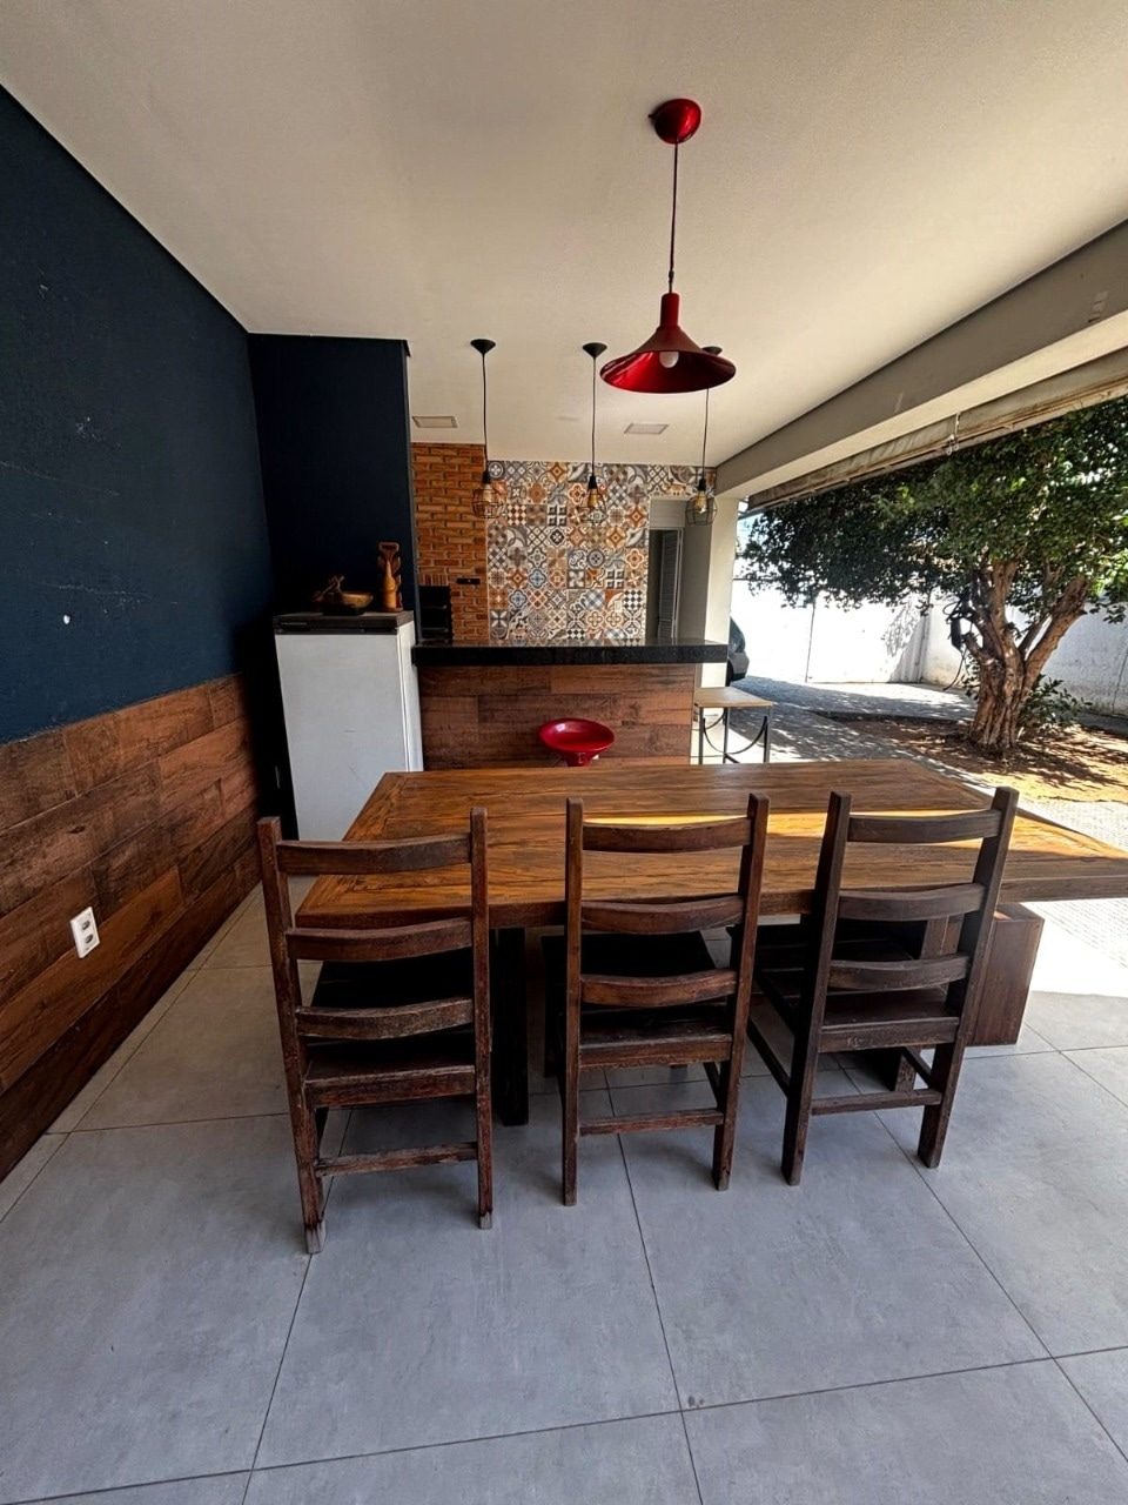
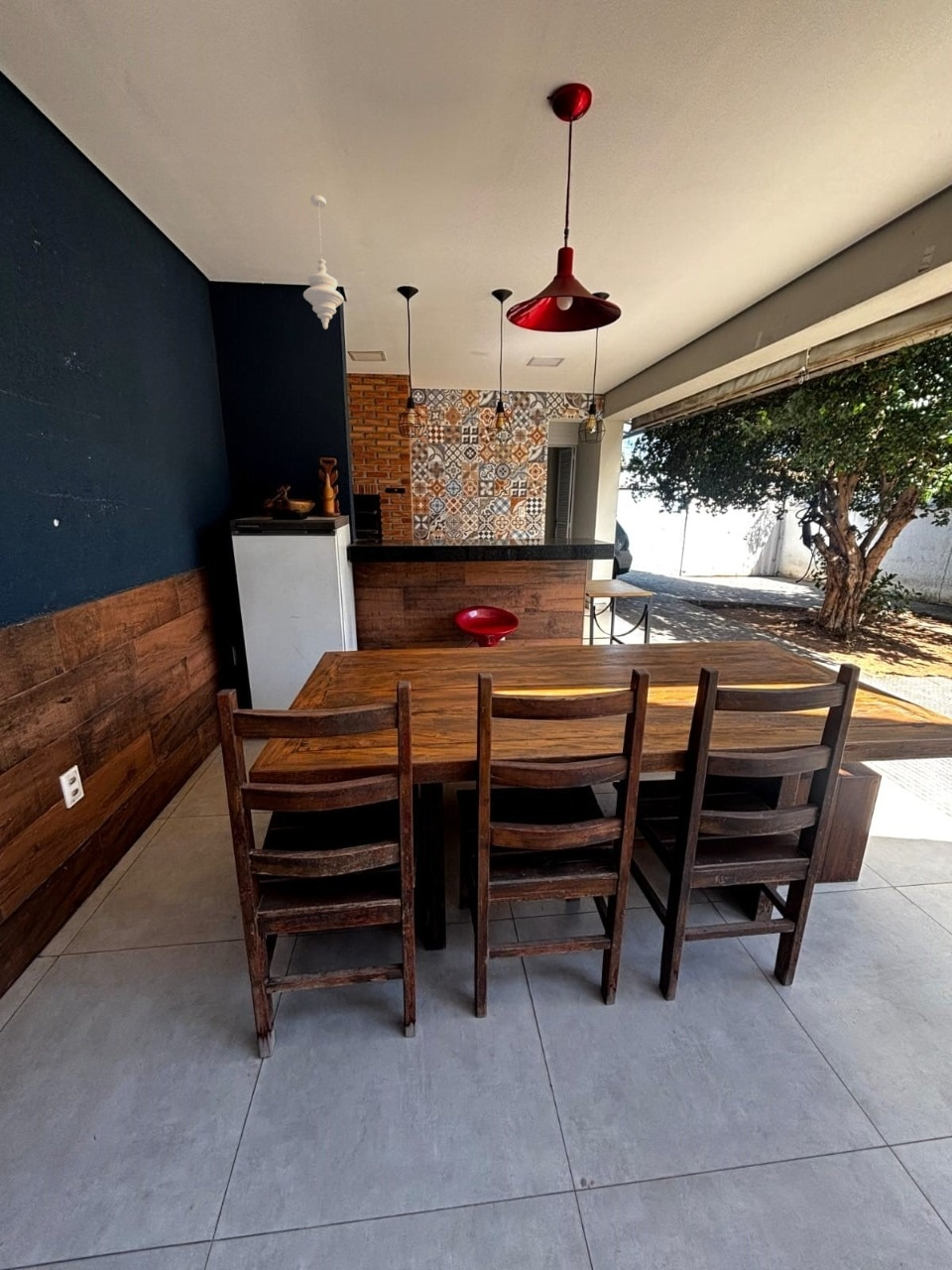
+ pendant light (321, 266)
